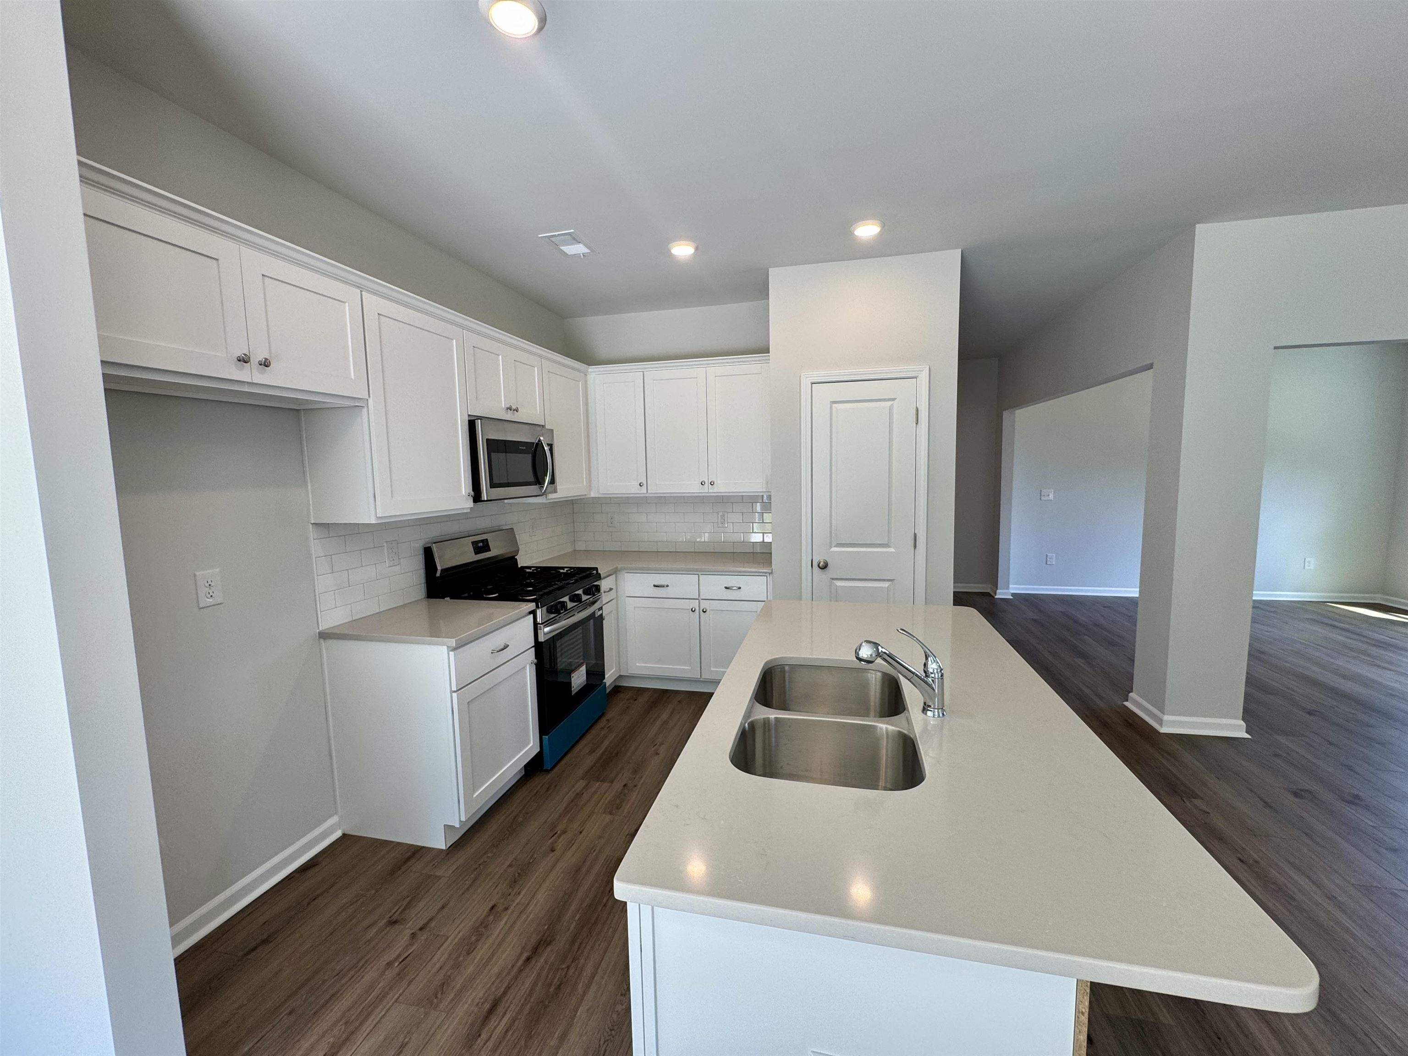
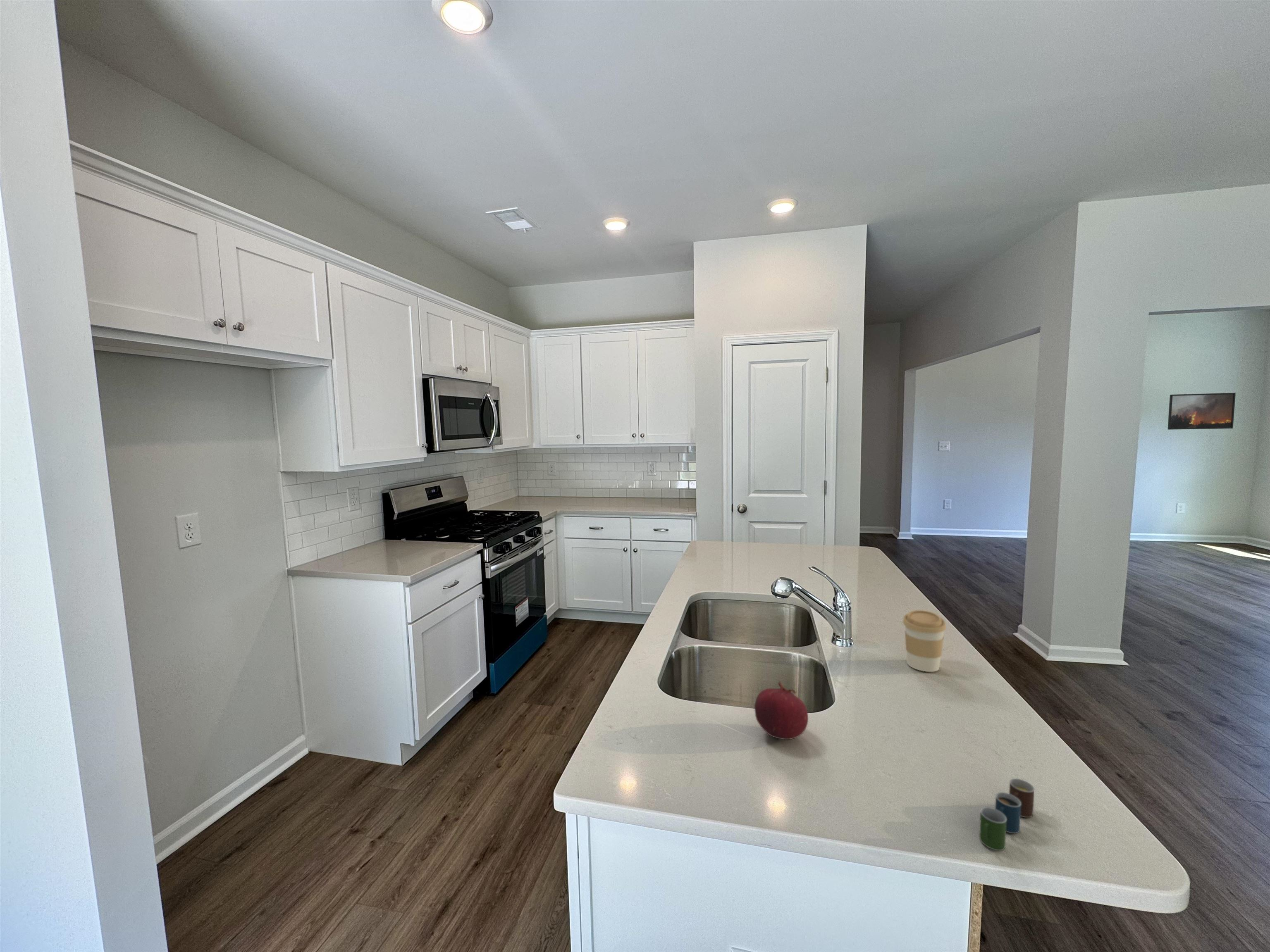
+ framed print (1201, 411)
+ fruit (781, 711)
+ cup (1006, 805)
+ coffee cup (924, 640)
